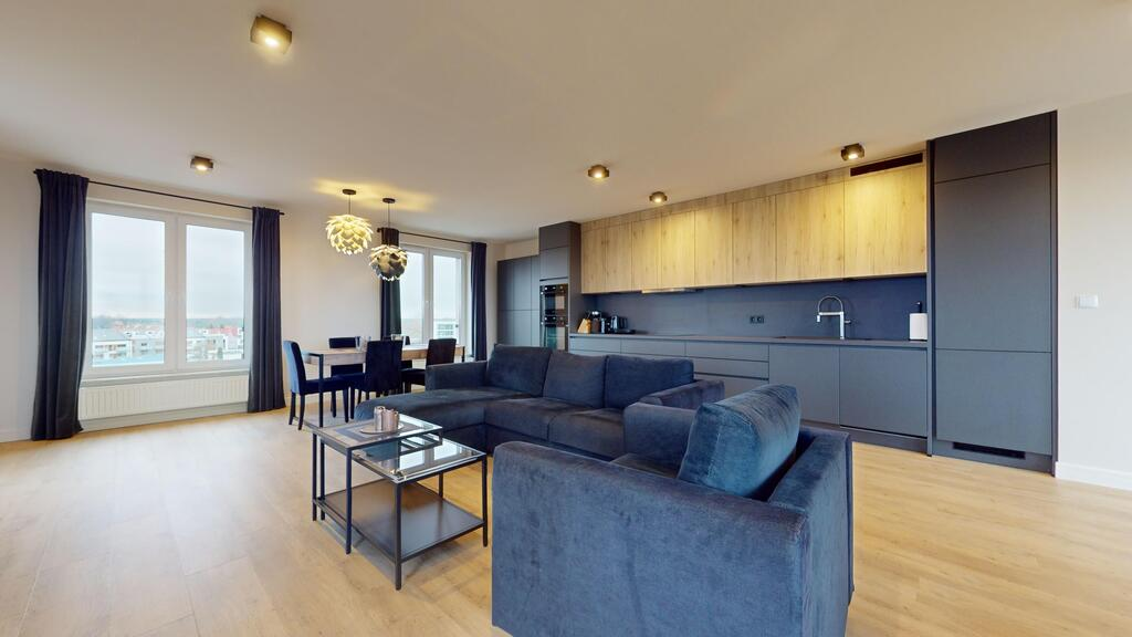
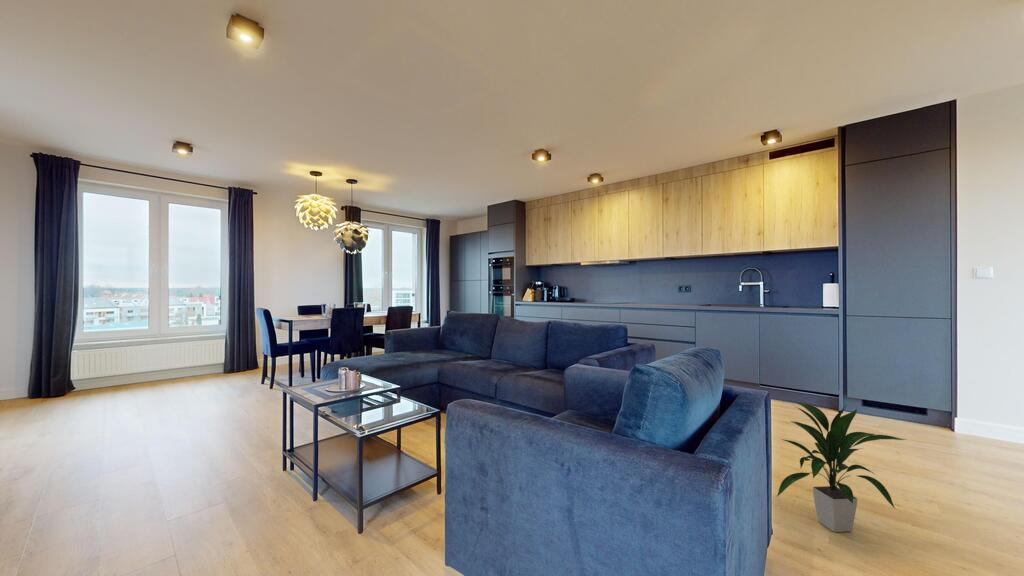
+ indoor plant (828, 462)
